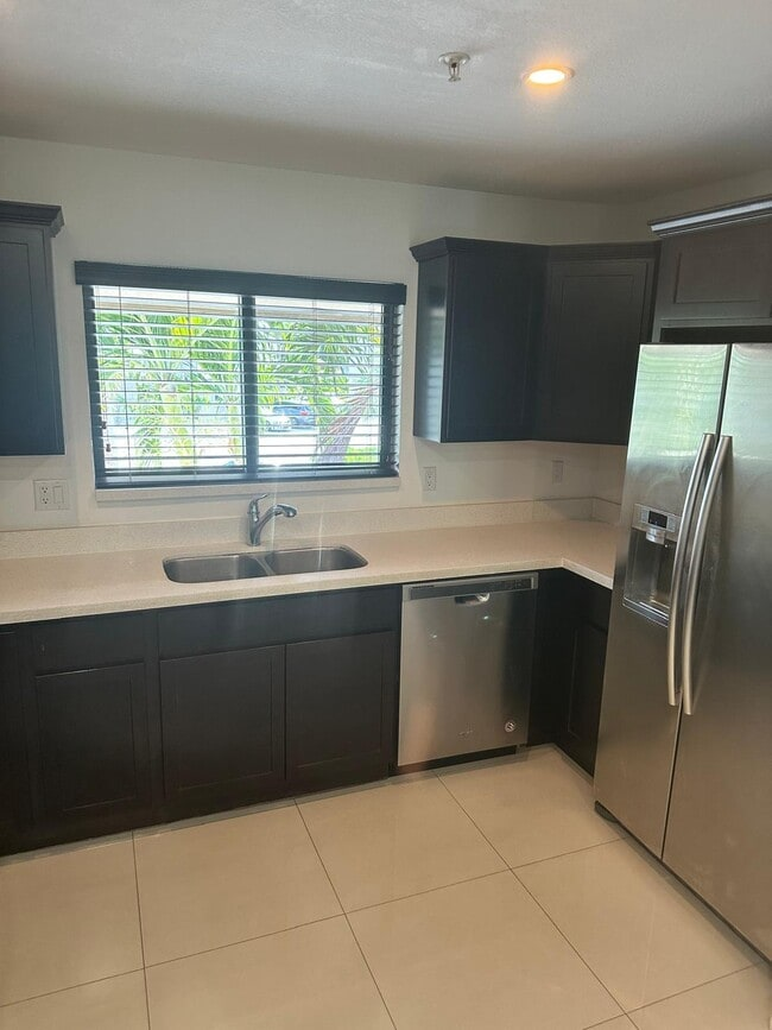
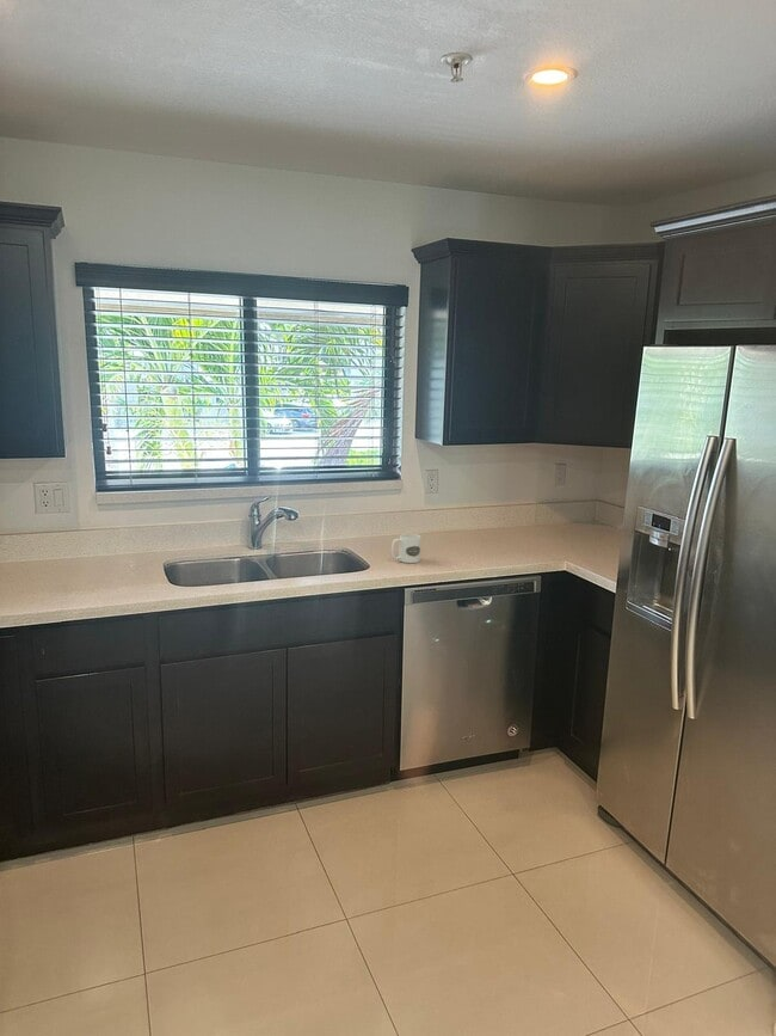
+ mug (405, 547)
